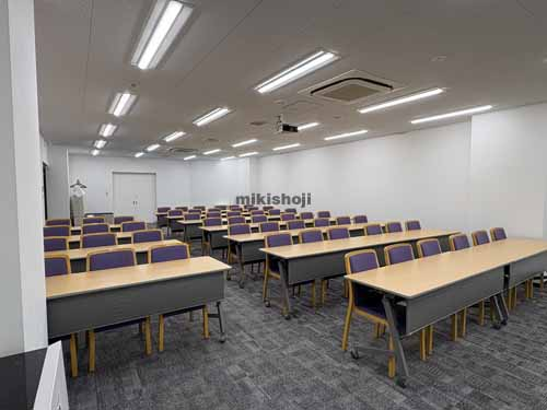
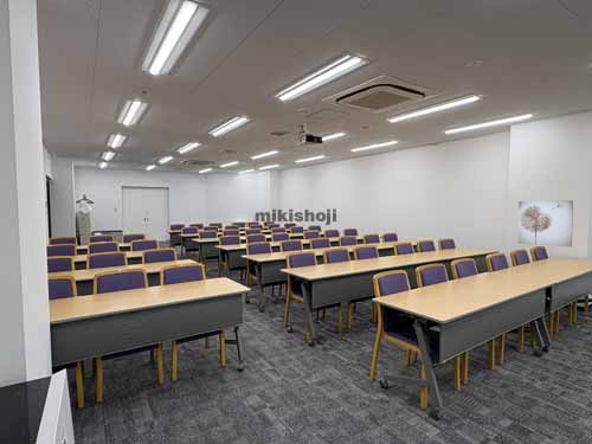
+ wall art (543, 223)
